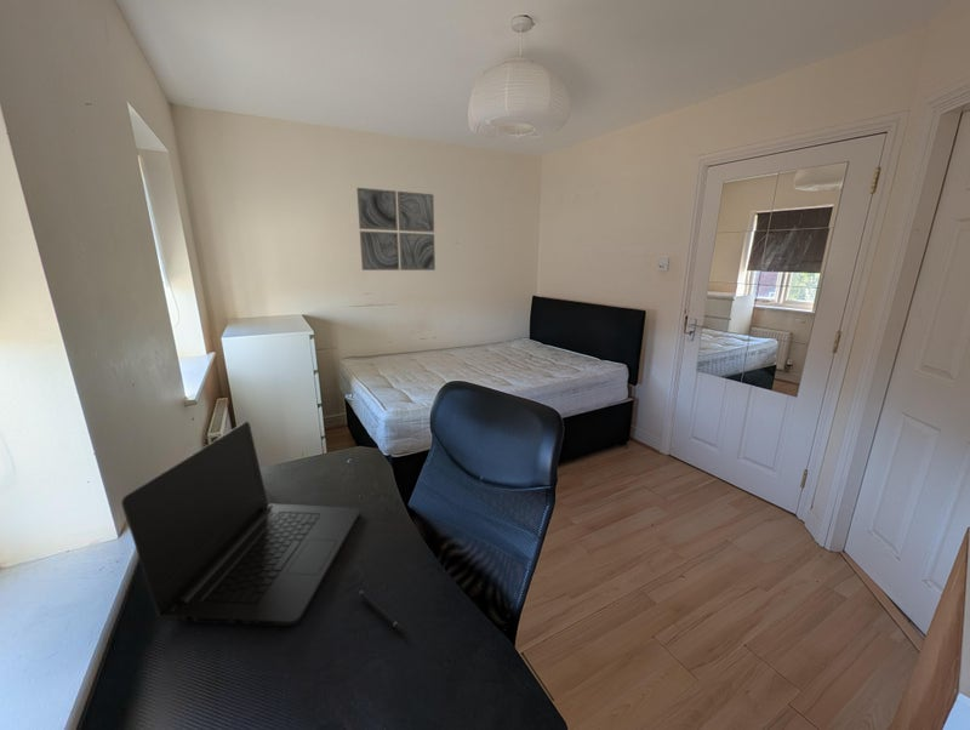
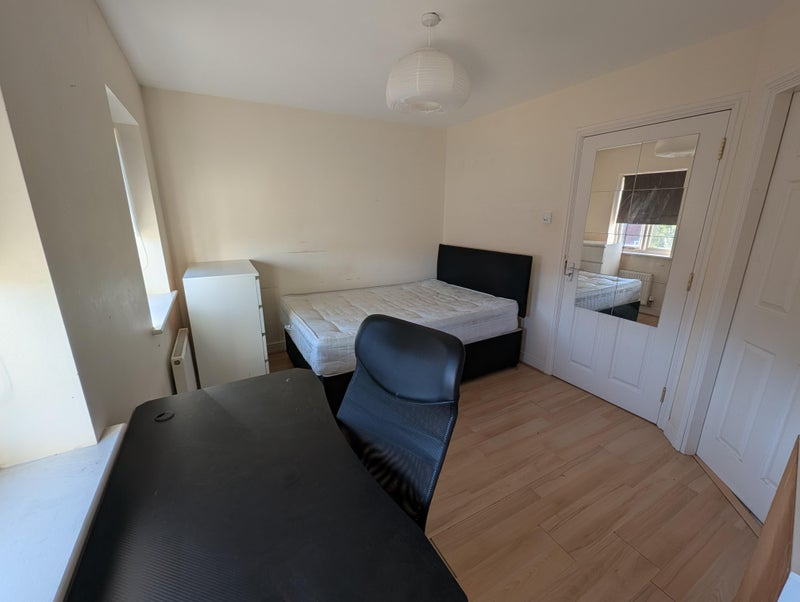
- pen (381, 610)
- wall art (399, 233)
- laptop (267, 507)
